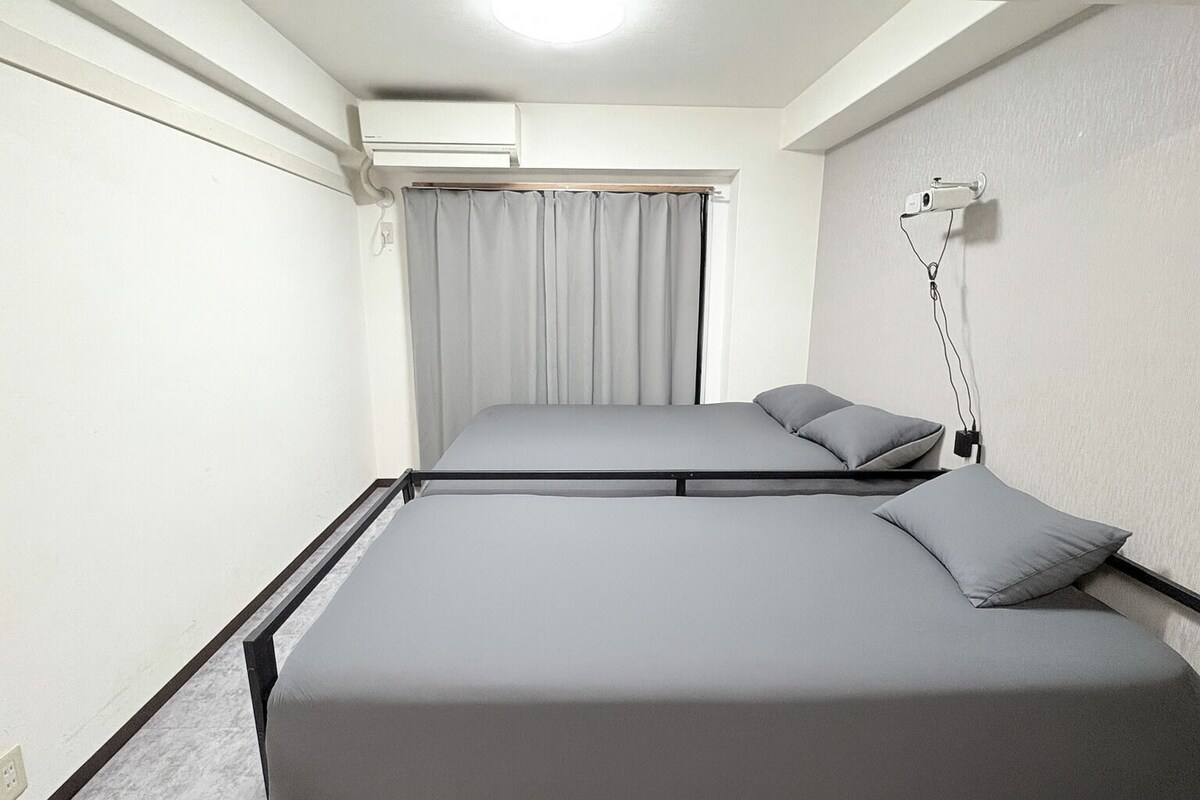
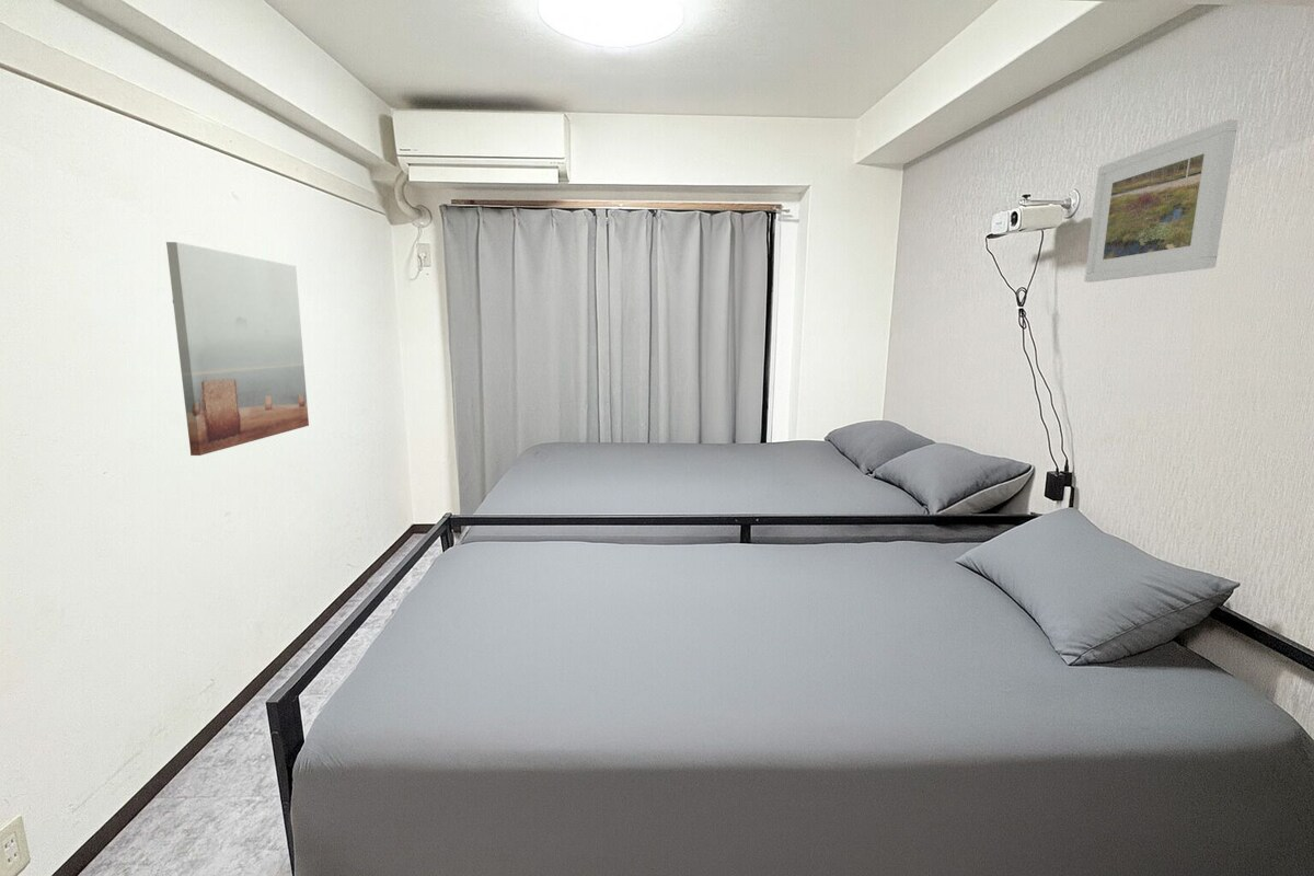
+ wall art (249, 349)
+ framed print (1150, 211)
